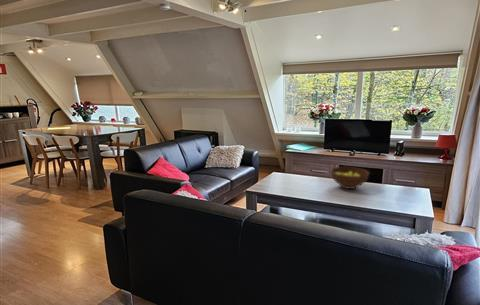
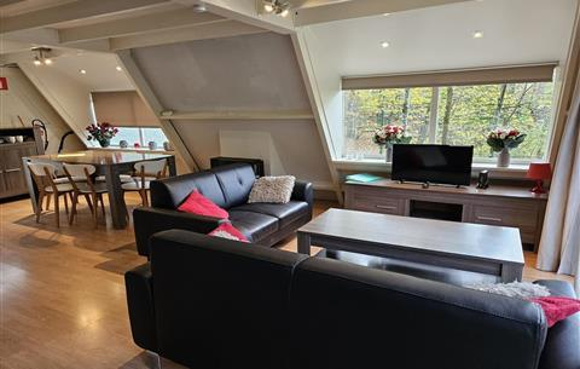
- fruit bowl (349, 179)
